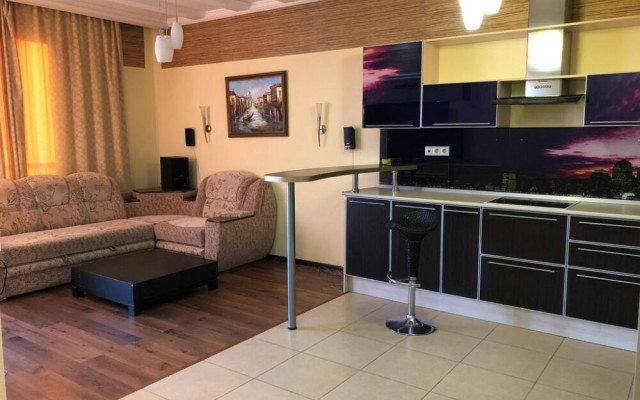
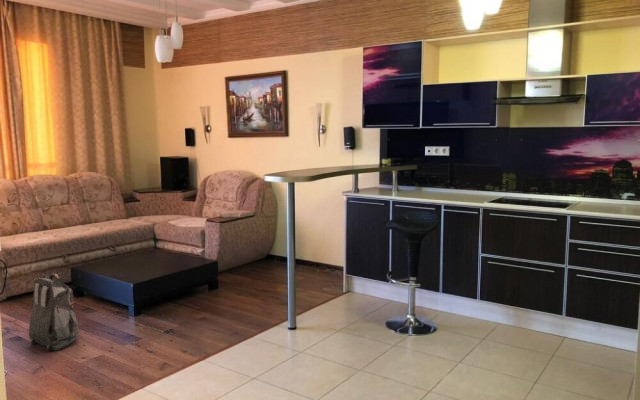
+ backpack (50, 309)
